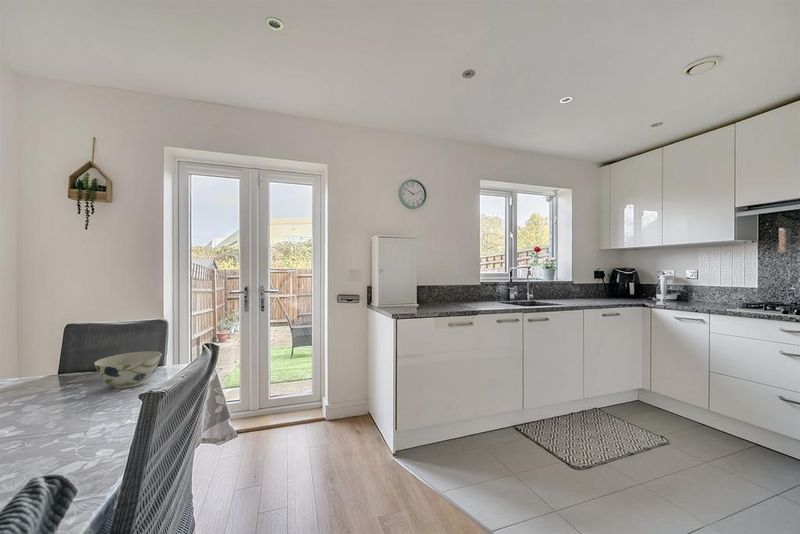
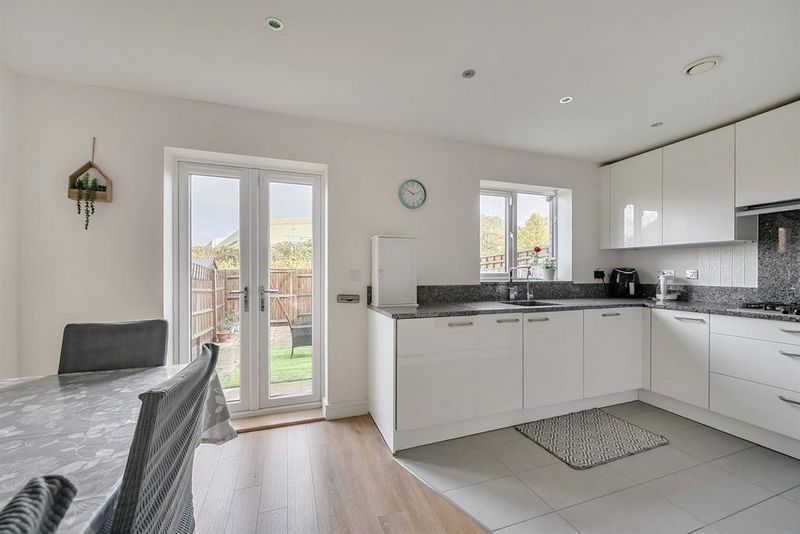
- bowl (129, 371)
